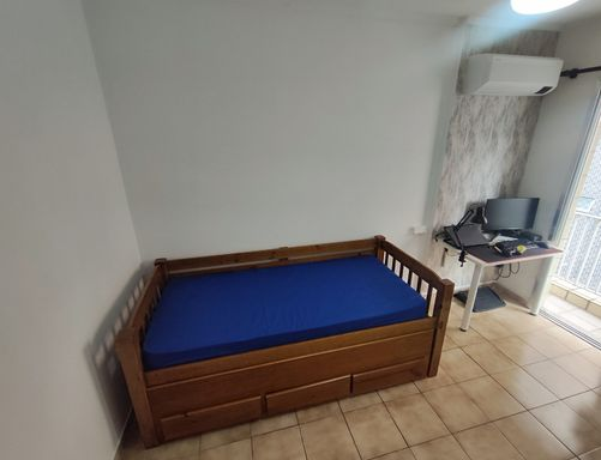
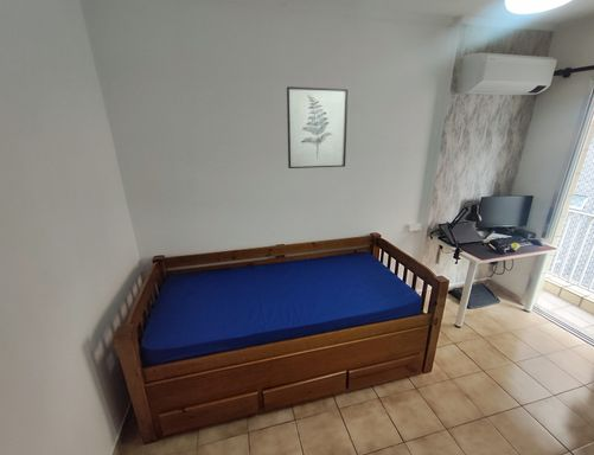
+ wall art (317, 129)
